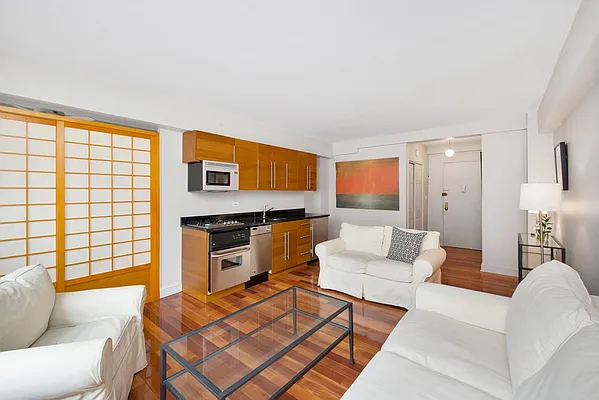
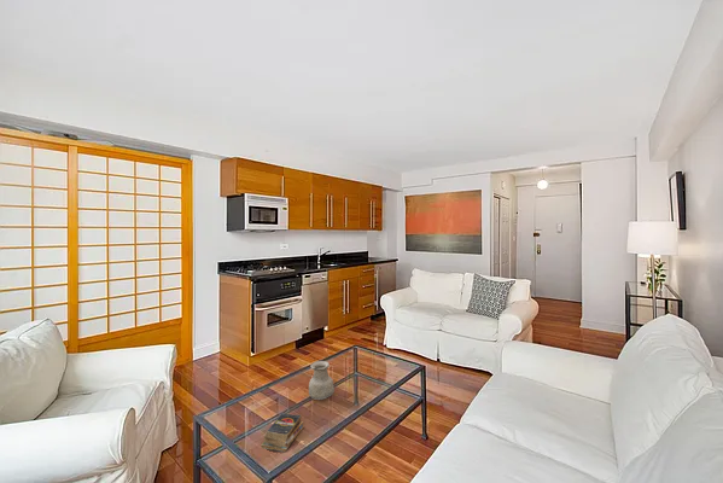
+ books (282, 430)
+ vase (321, 380)
